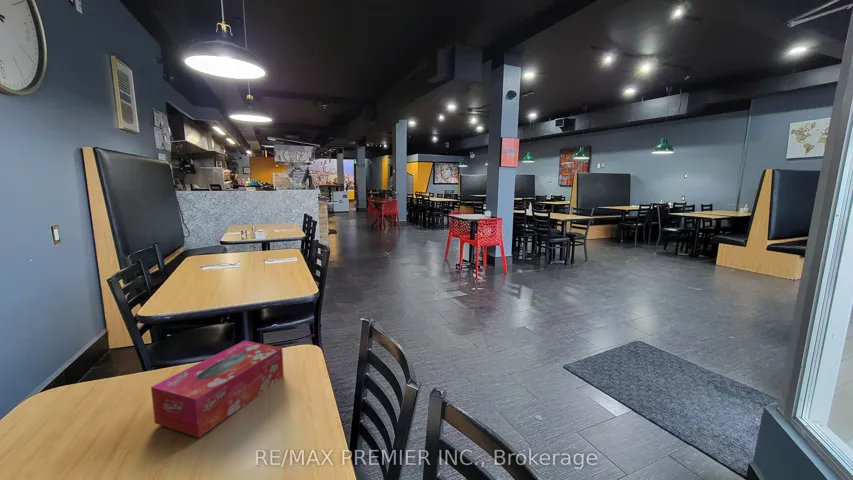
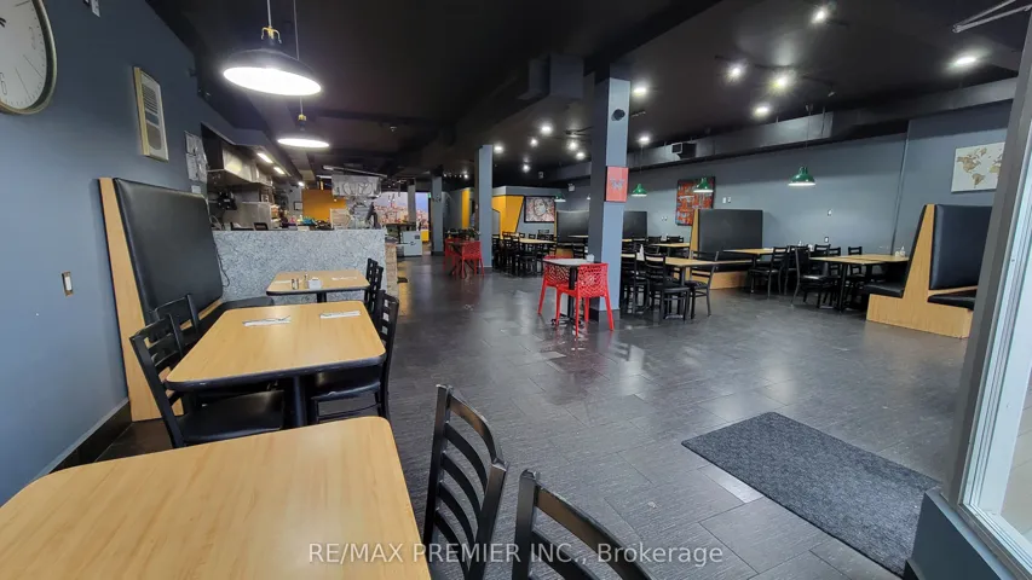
- tissue box (225, 381)
